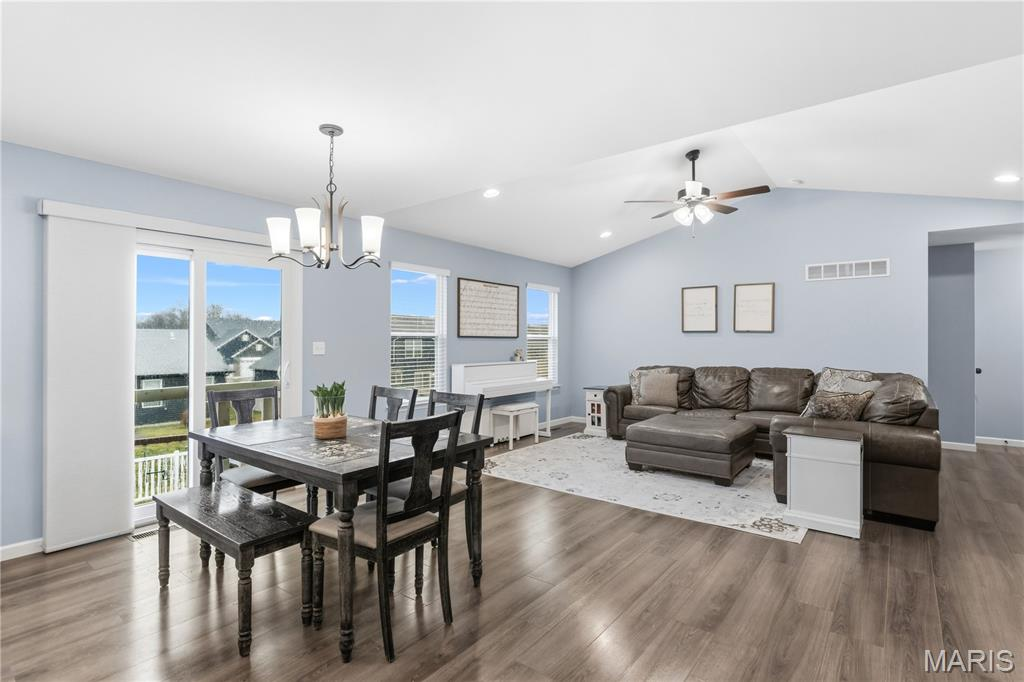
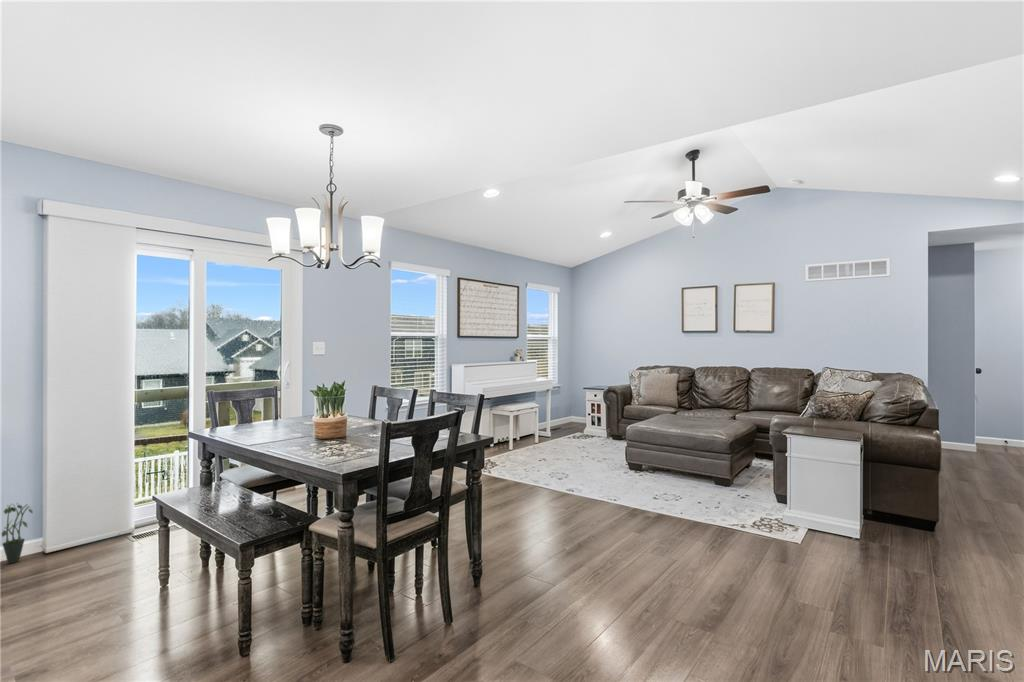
+ potted plant (17, 532)
